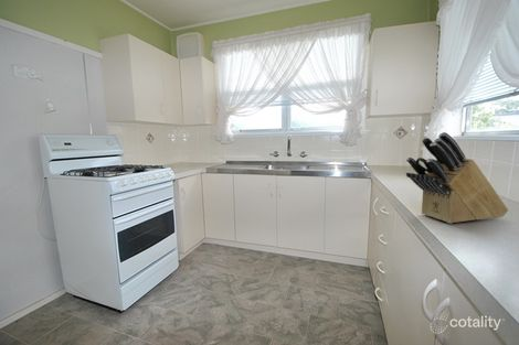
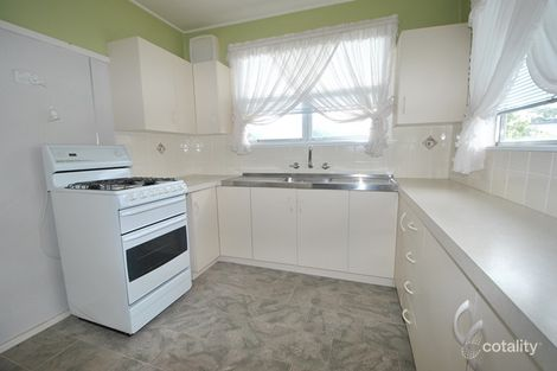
- knife block (456, 175)
